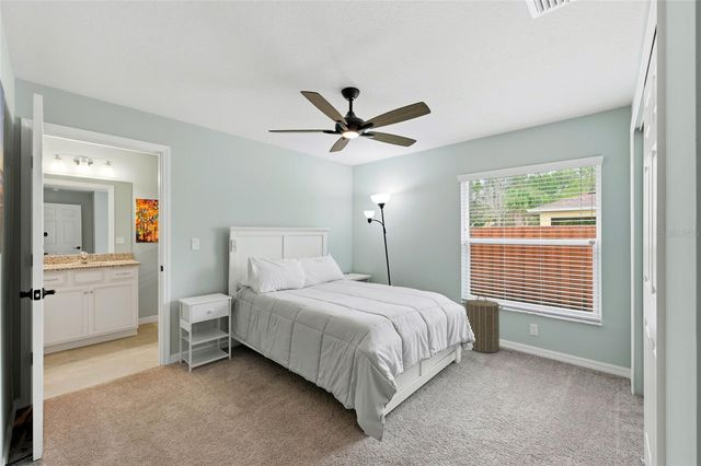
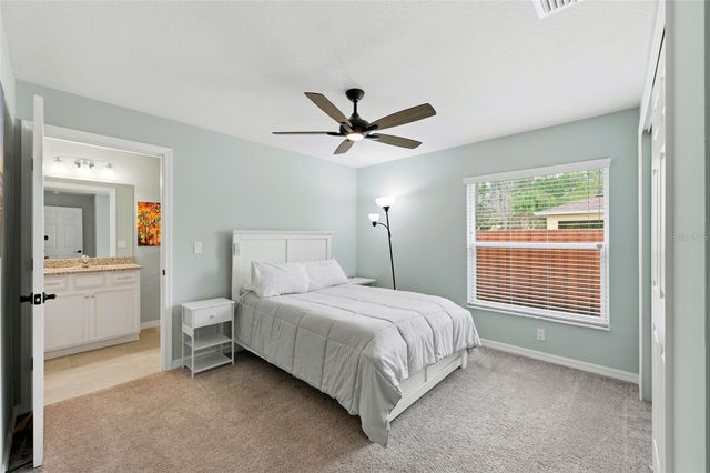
- laundry hamper (482, 321)
